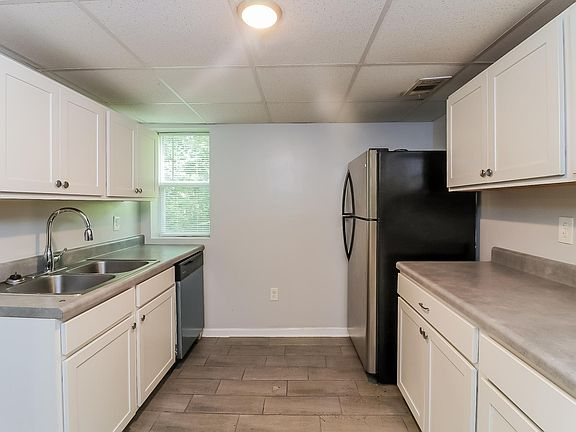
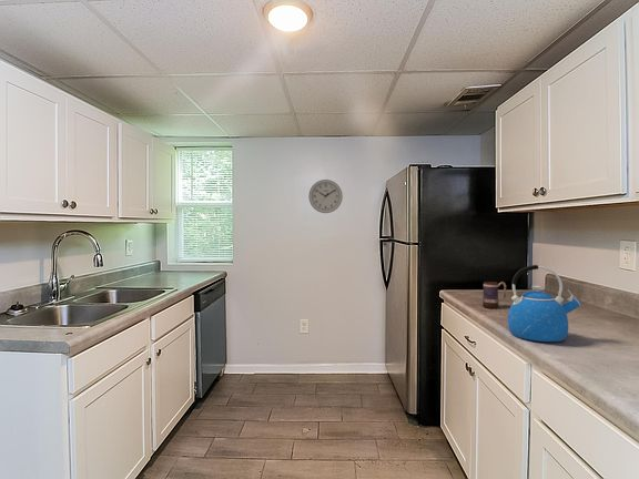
+ mug (494, 294)
+ wall clock (325, 196)
+ kettle (544, 300)
